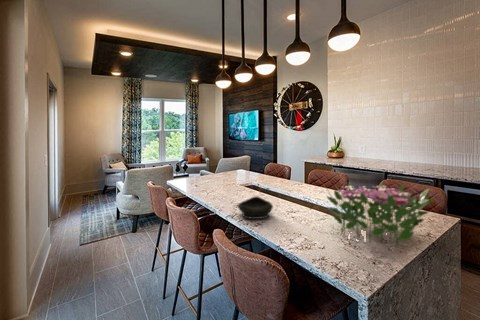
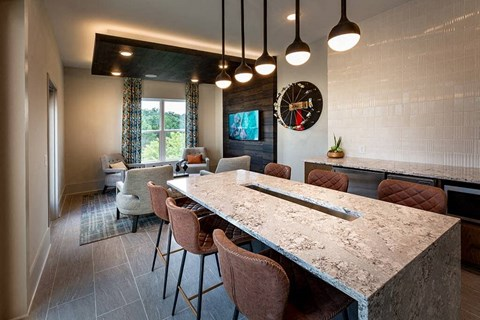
- bowl (255, 206)
- flower arrangement (374, 211)
